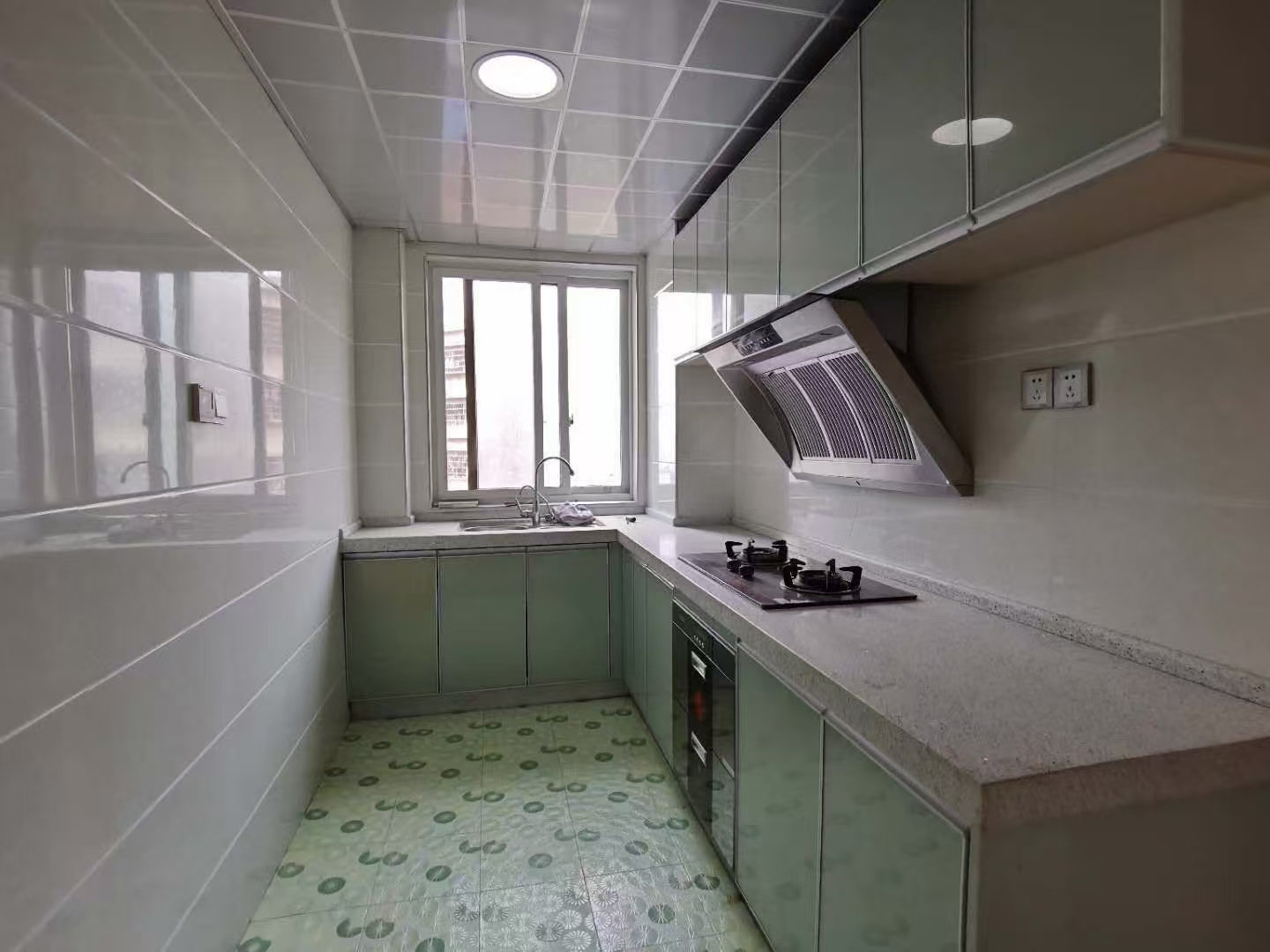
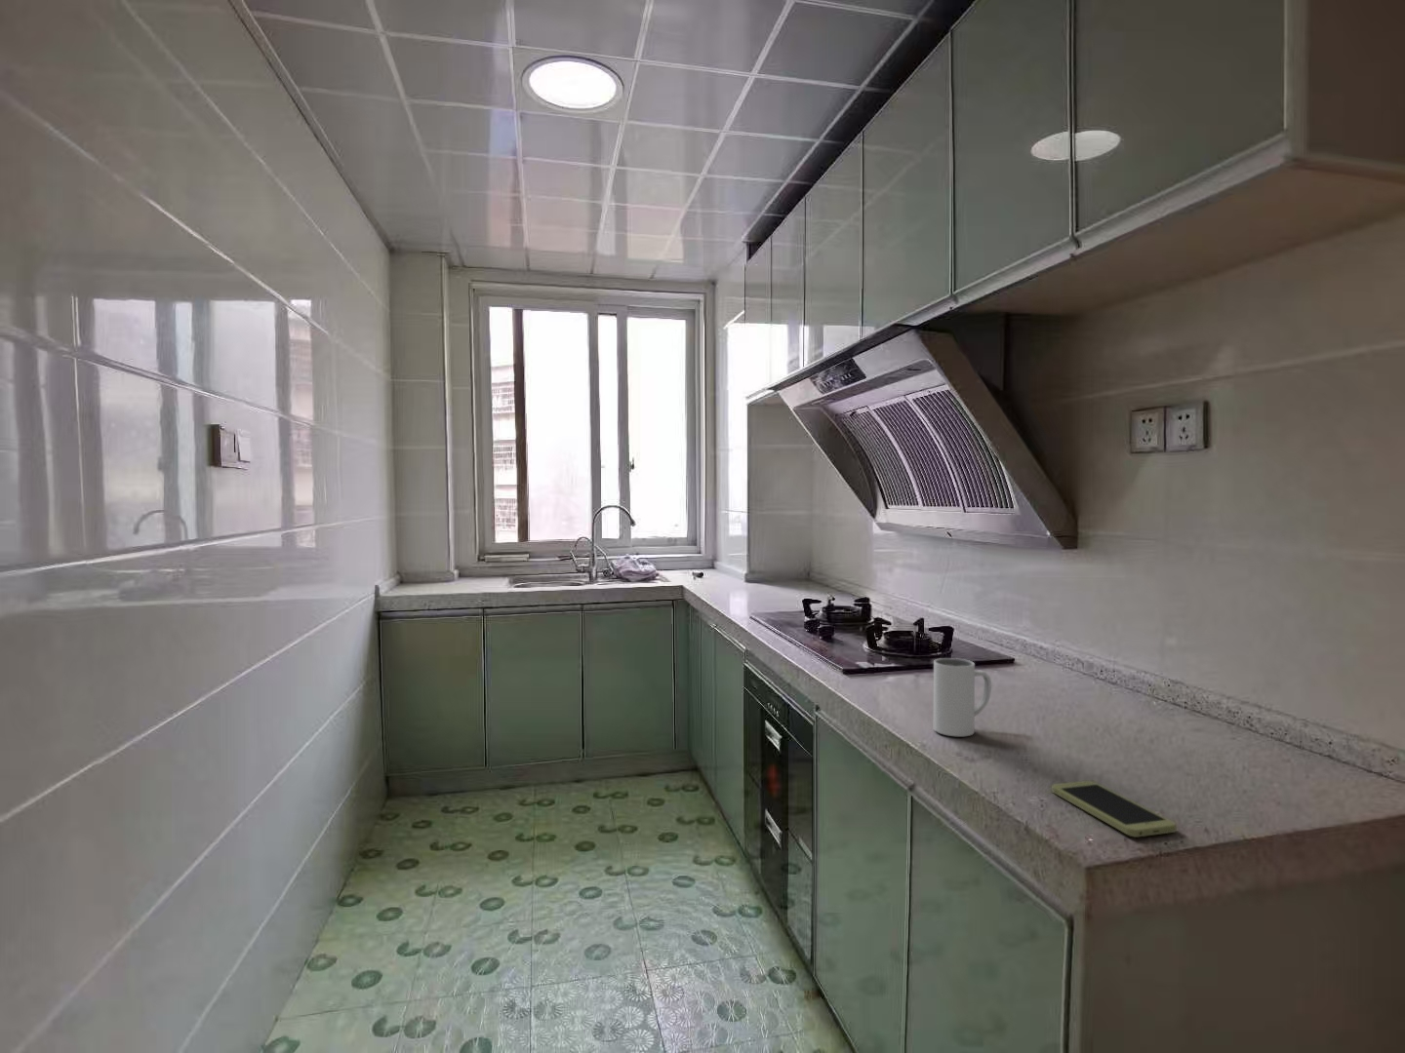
+ smartphone (1110, 806)
+ mug (962, 695)
